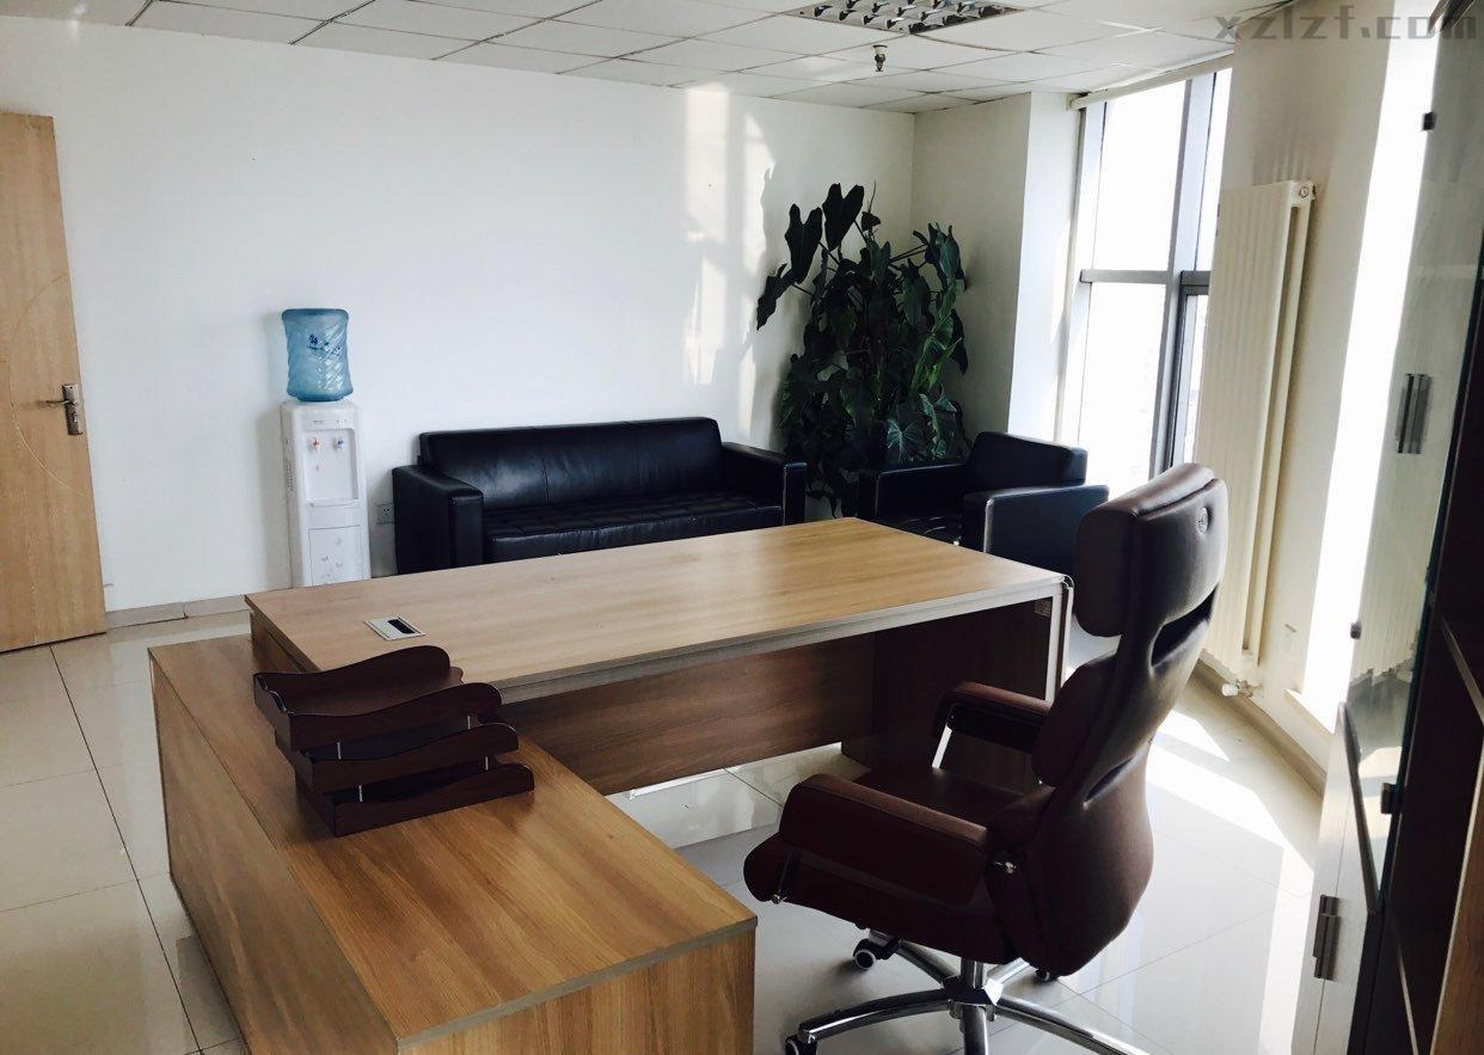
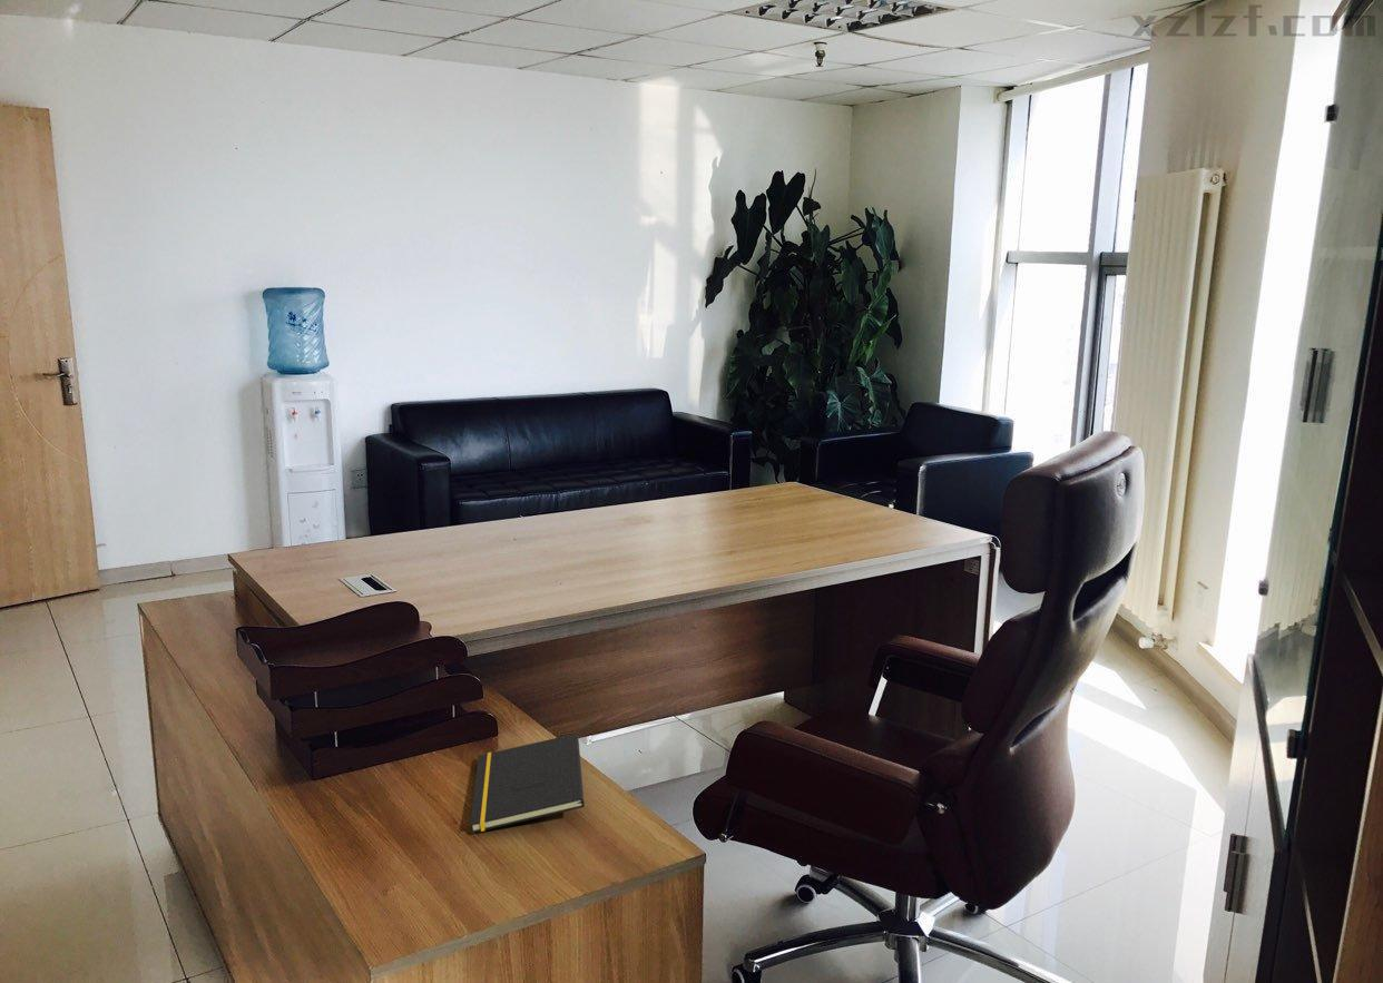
+ notepad (528, 779)
